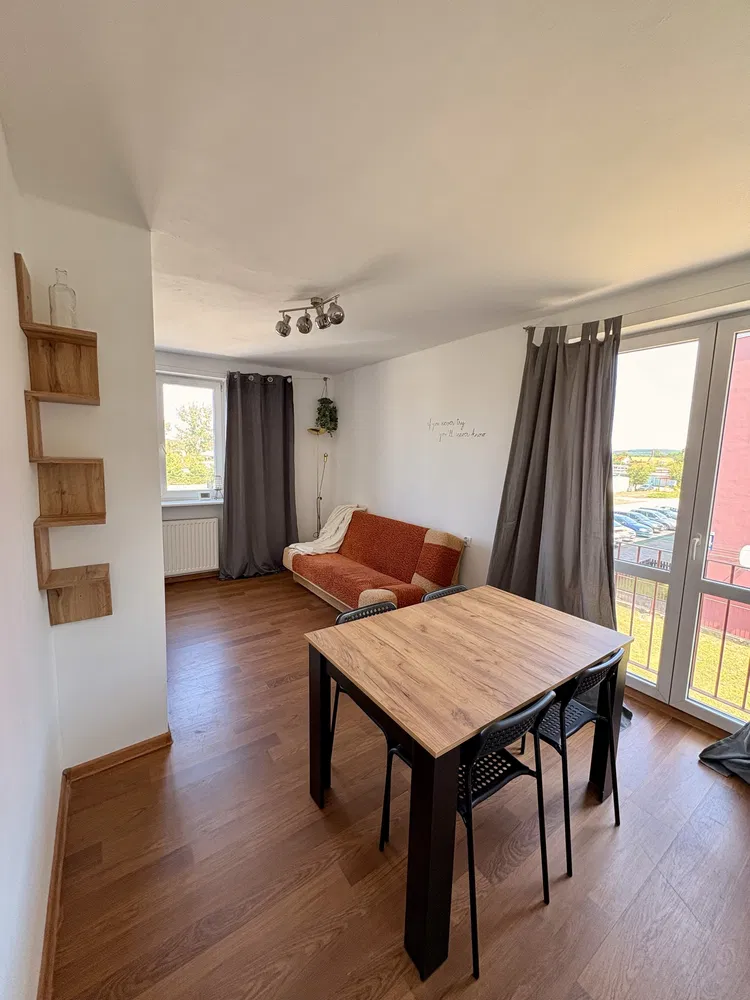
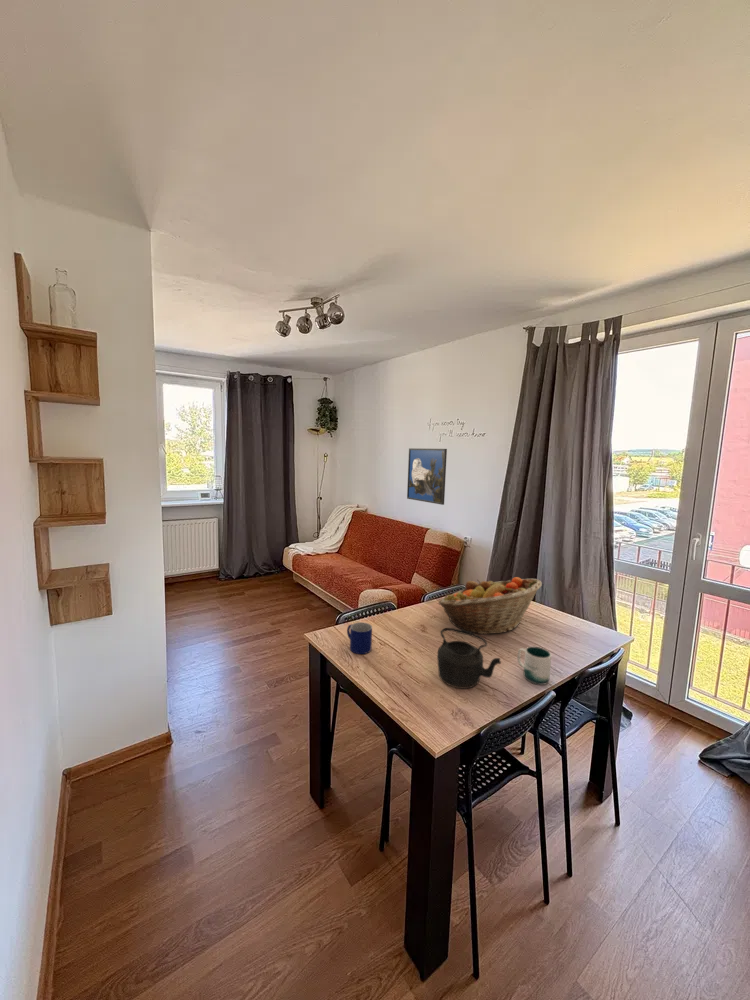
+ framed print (425, 475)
+ mug (357, 636)
+ mug (532, 662)
+ fruit basket (489, 599)
+ teapot (464, 660)
